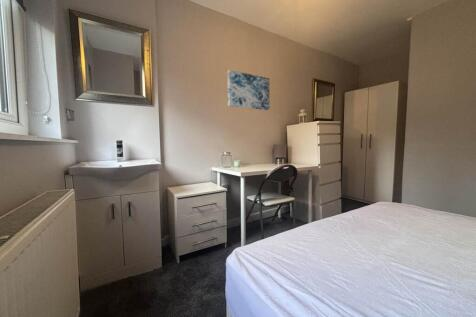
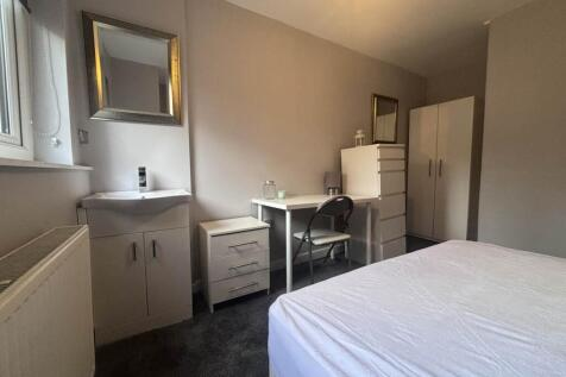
- wall art (249, 91)
